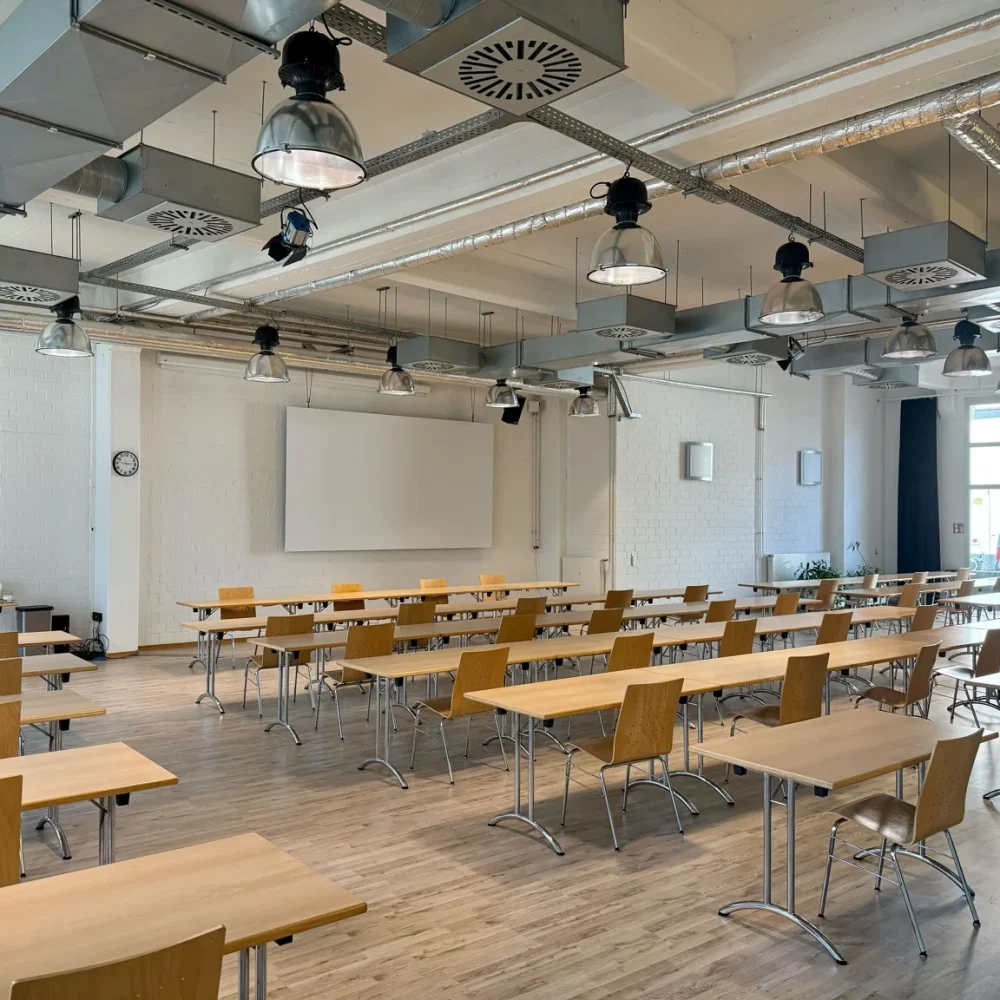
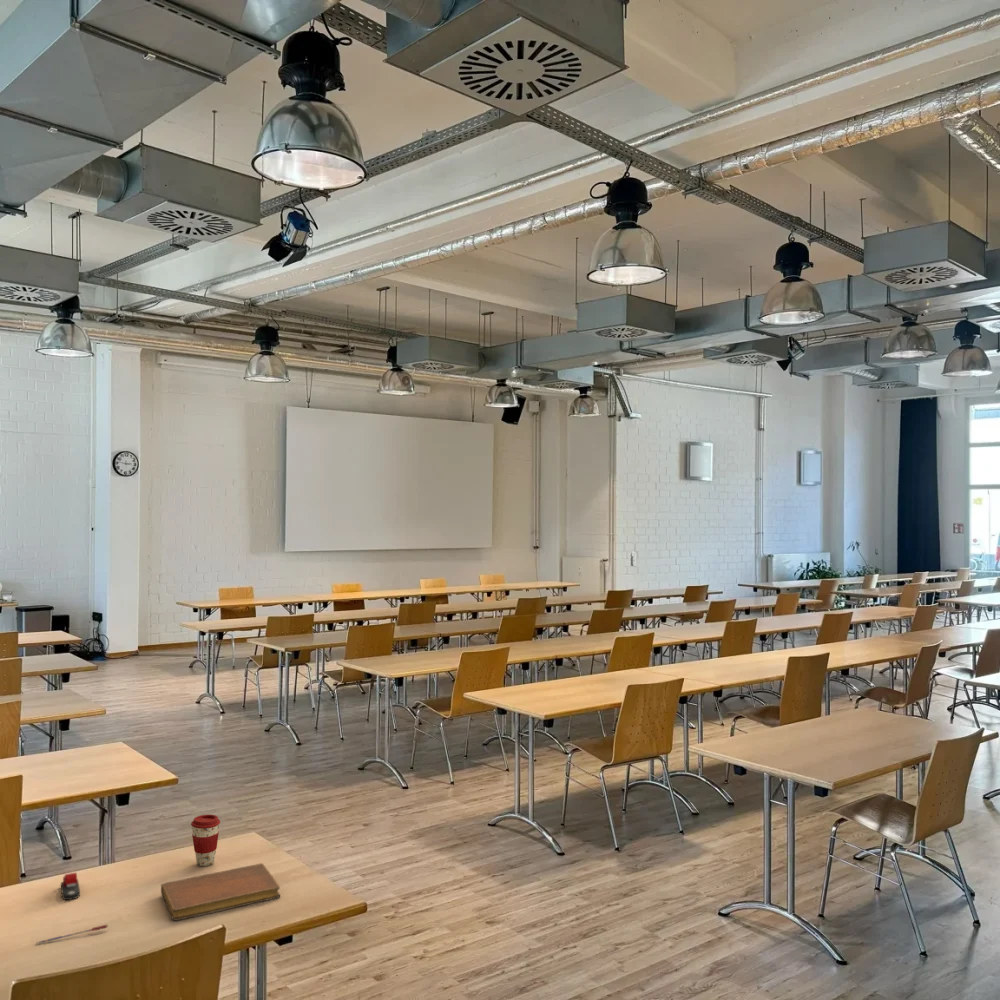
+ coffee cup (205, 840)
+ pen (72, 934)
+ stapler (70, 881)
+ notebook (220, 889)
